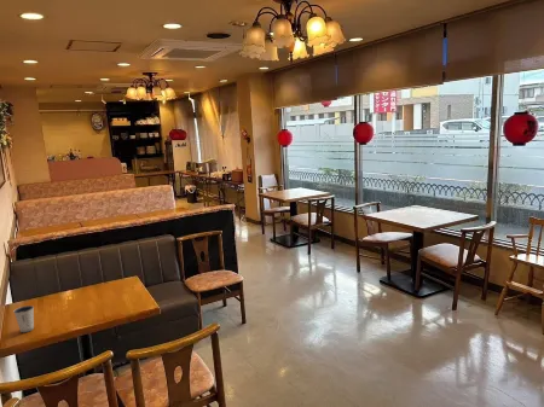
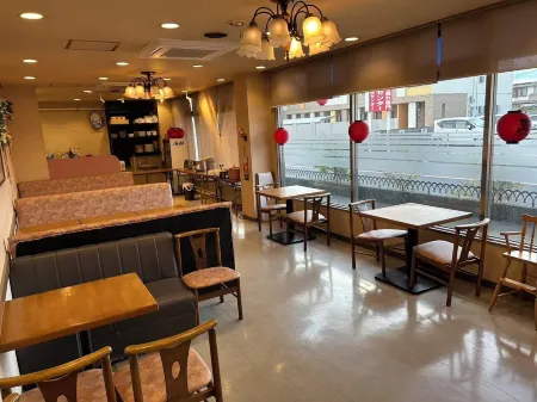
- dixie cup (25, 319)
